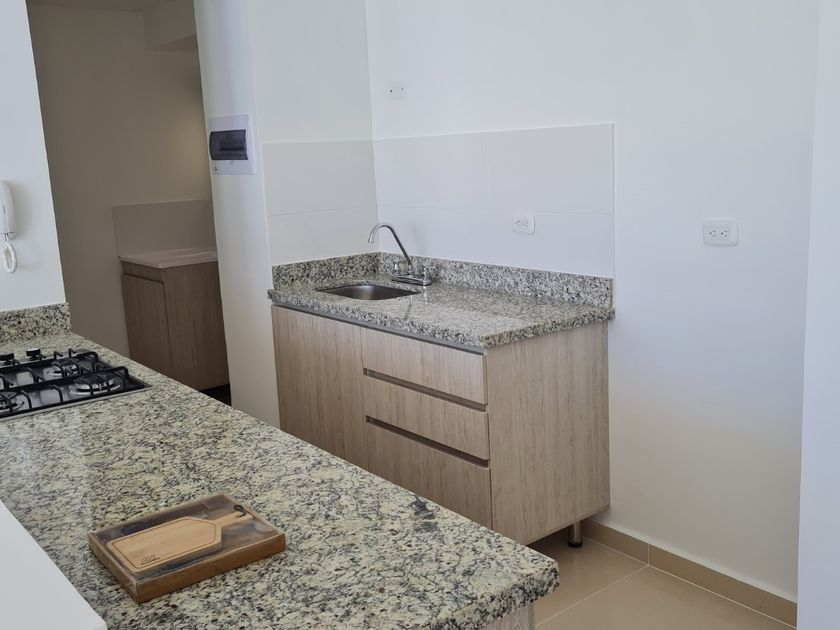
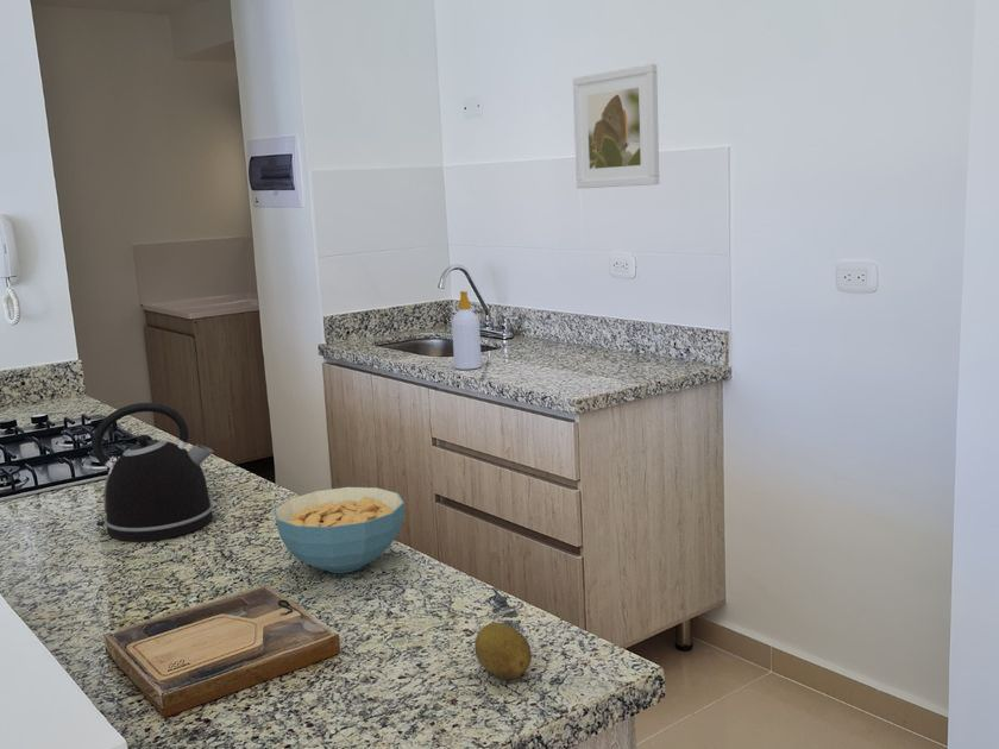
+ fruit (502, 650)
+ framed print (614, 128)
+ soap bottle (465, 329)
+ kettle (152, 464)
+ cereal bowl (341, 536)
